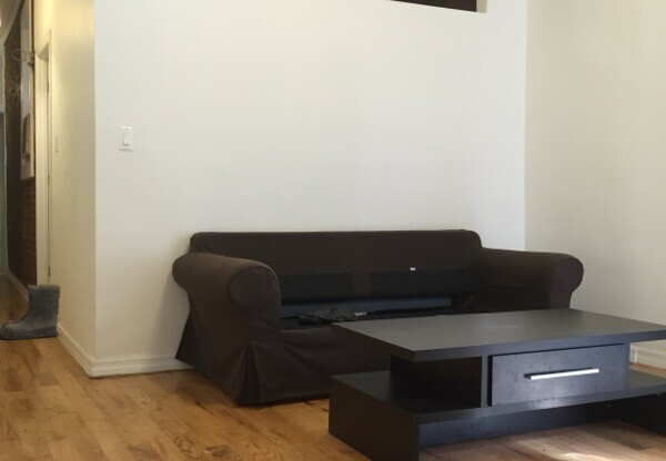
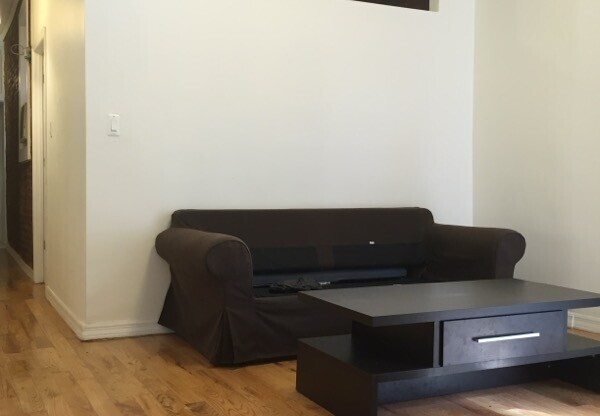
- boots (29, 309)
